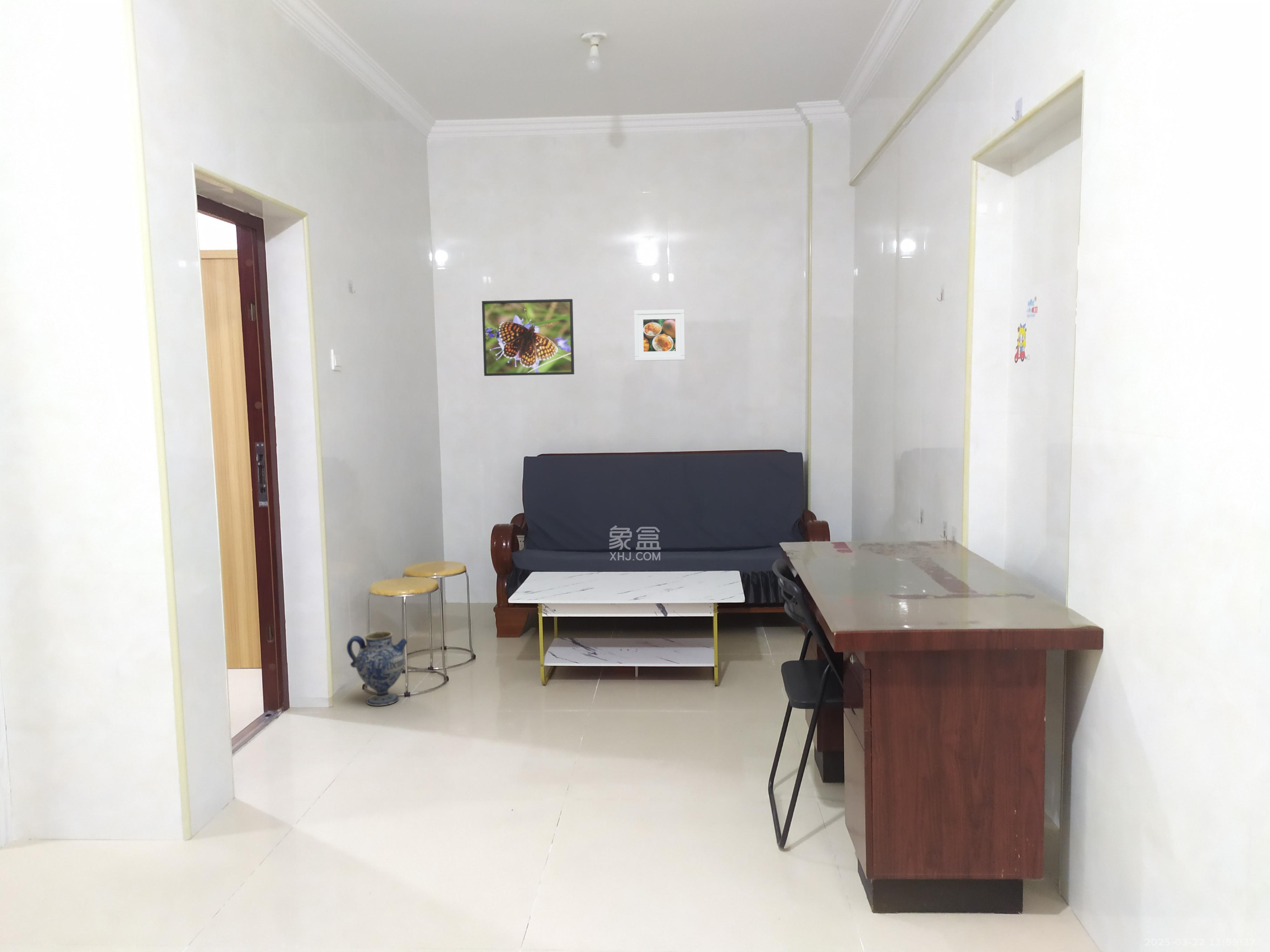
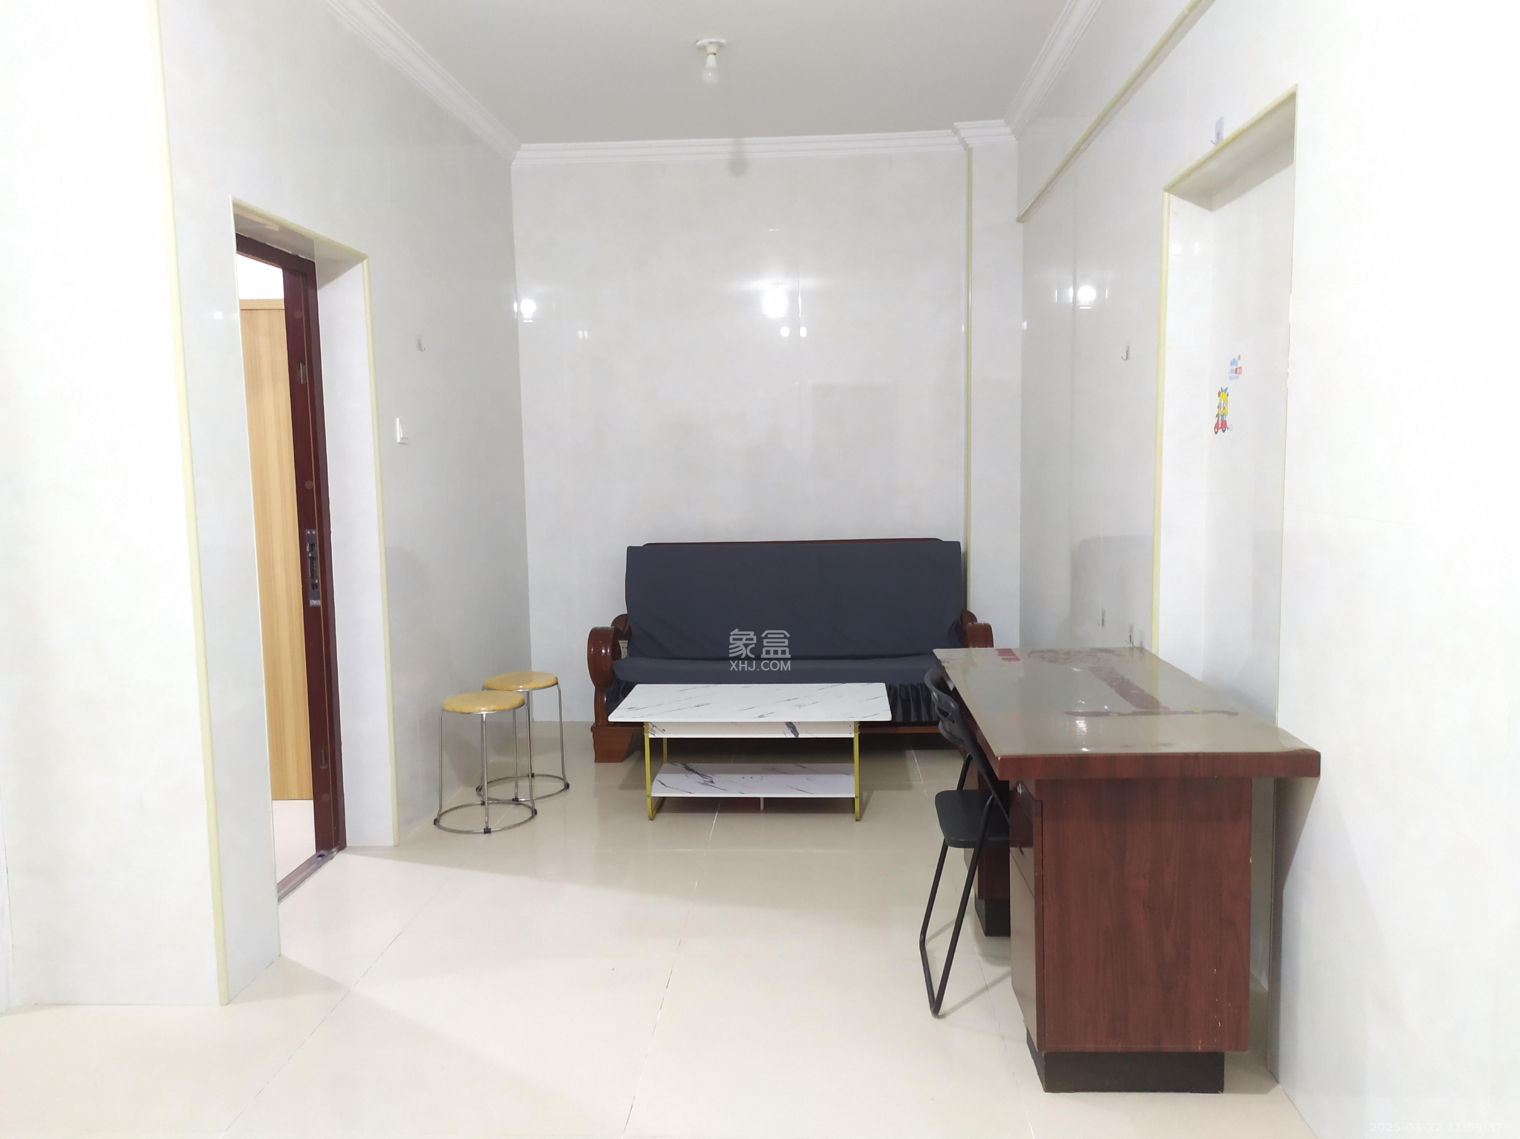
- ceramic jug (378, 668)
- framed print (528, 338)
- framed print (659, 335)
